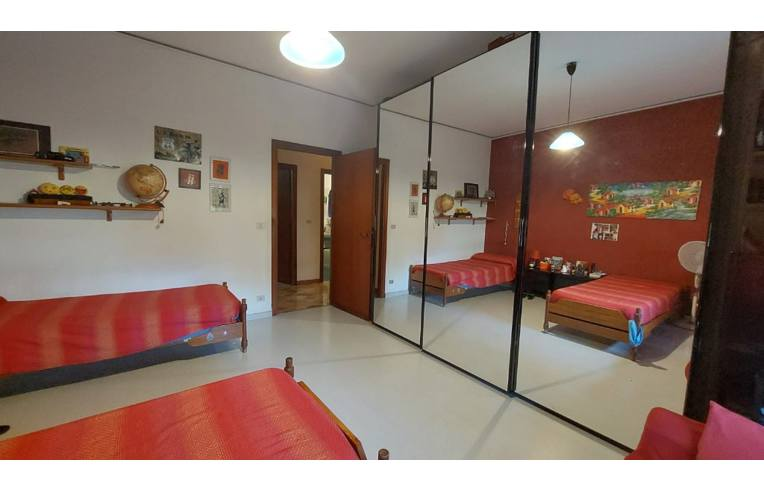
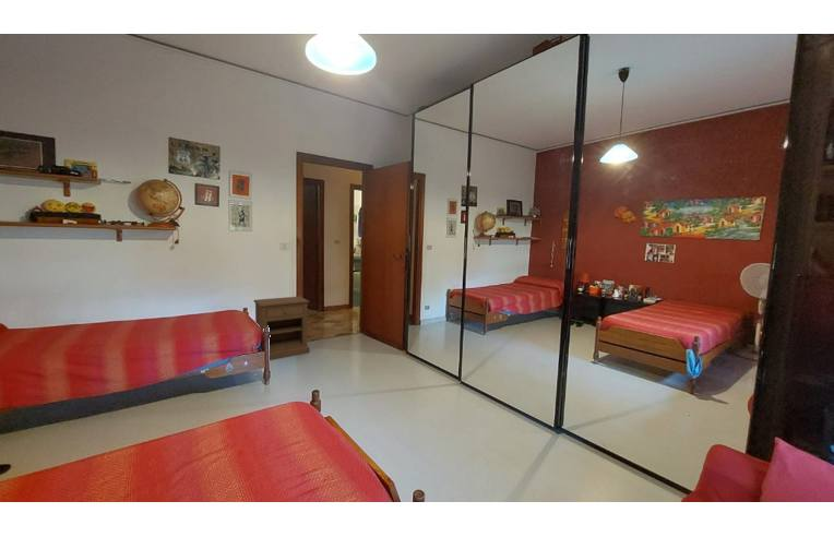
+ nightstand (282, 326)
